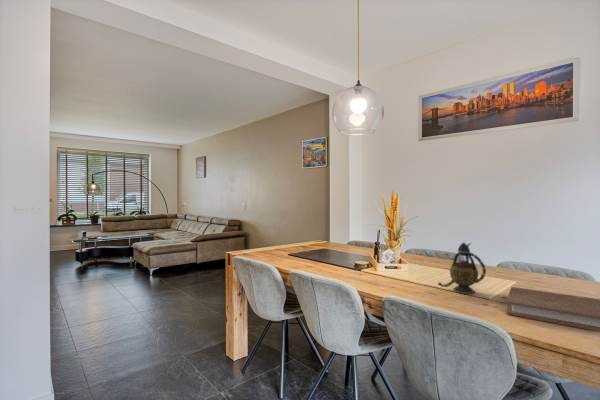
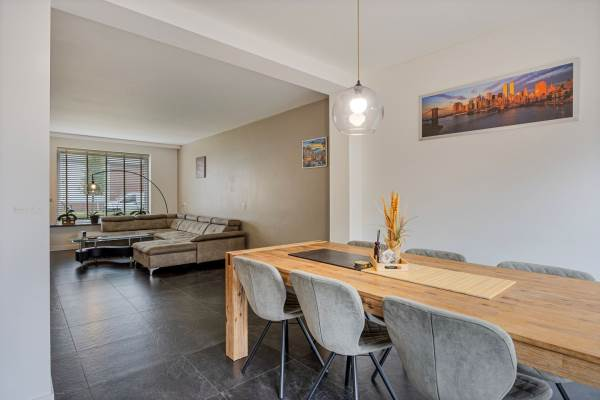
- teapot (458, 267)
- book (555, 306)
